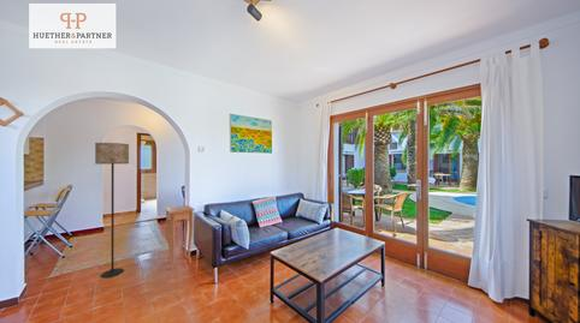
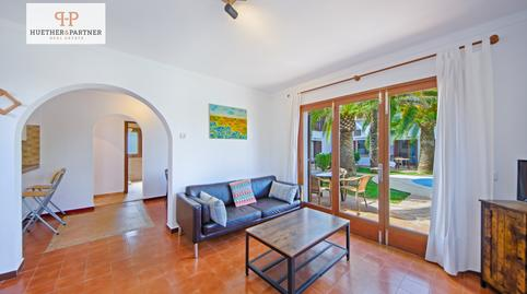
- side table (184, 235)
- floor lamp (112, 208)
